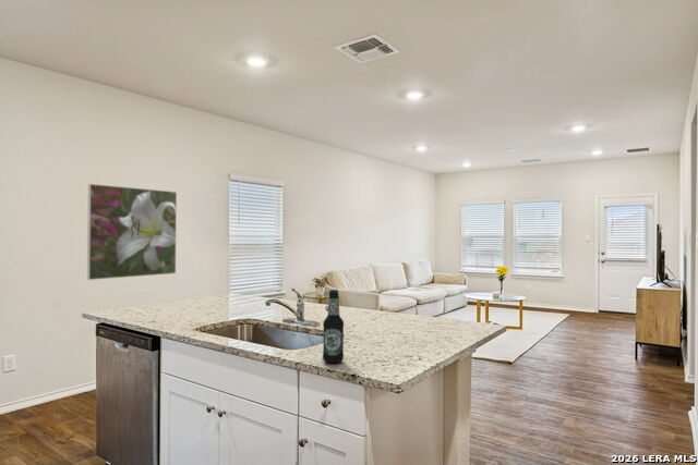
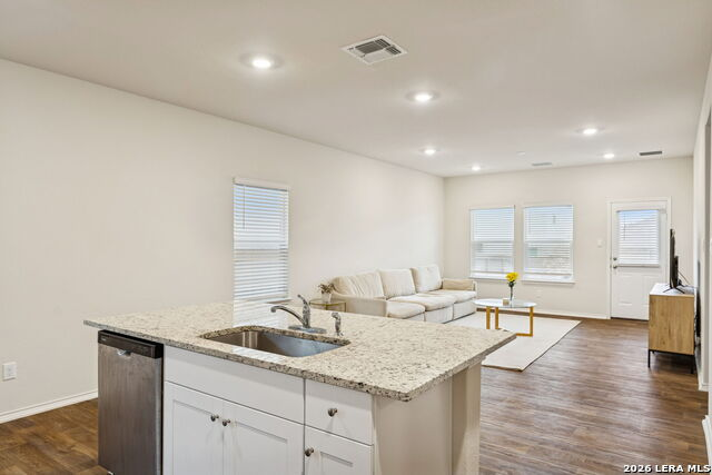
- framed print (135, 232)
- bottle (333, 325)
